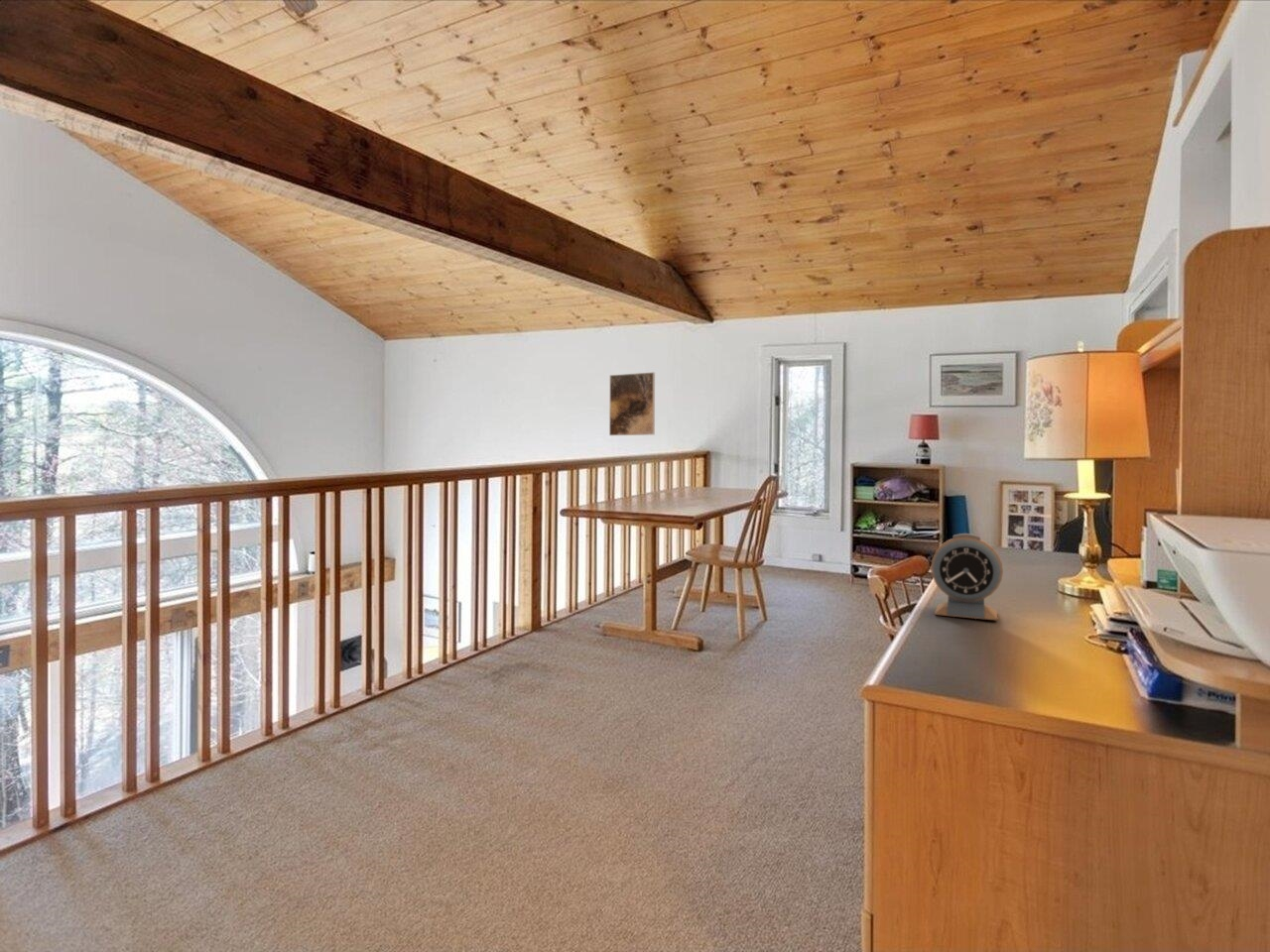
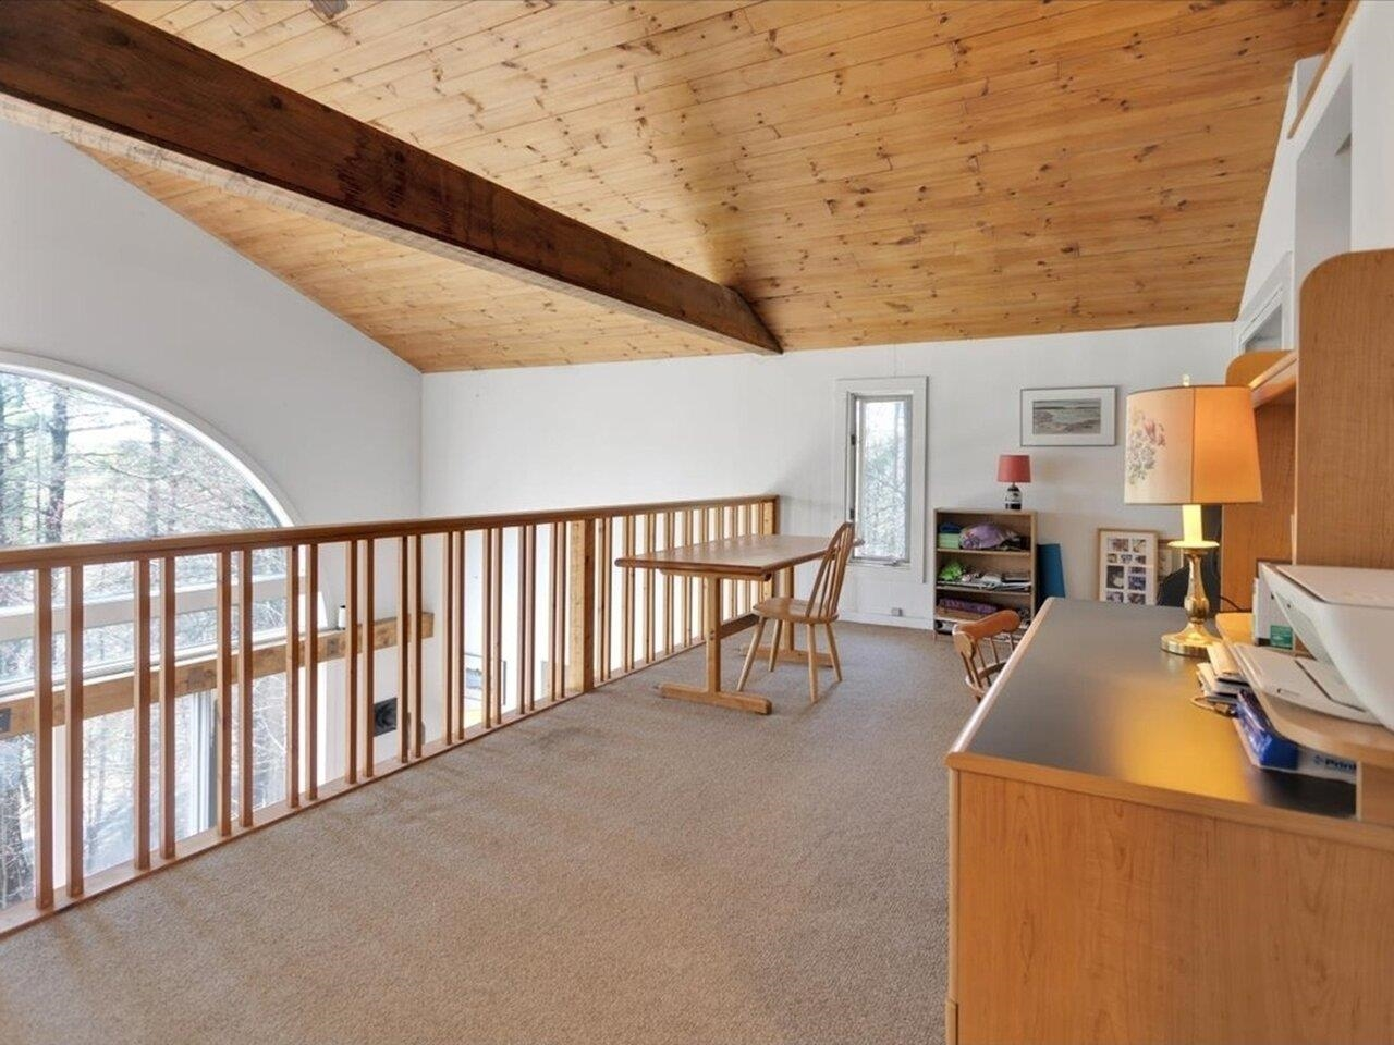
- alarm clock (965, 573)
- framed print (631, 404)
